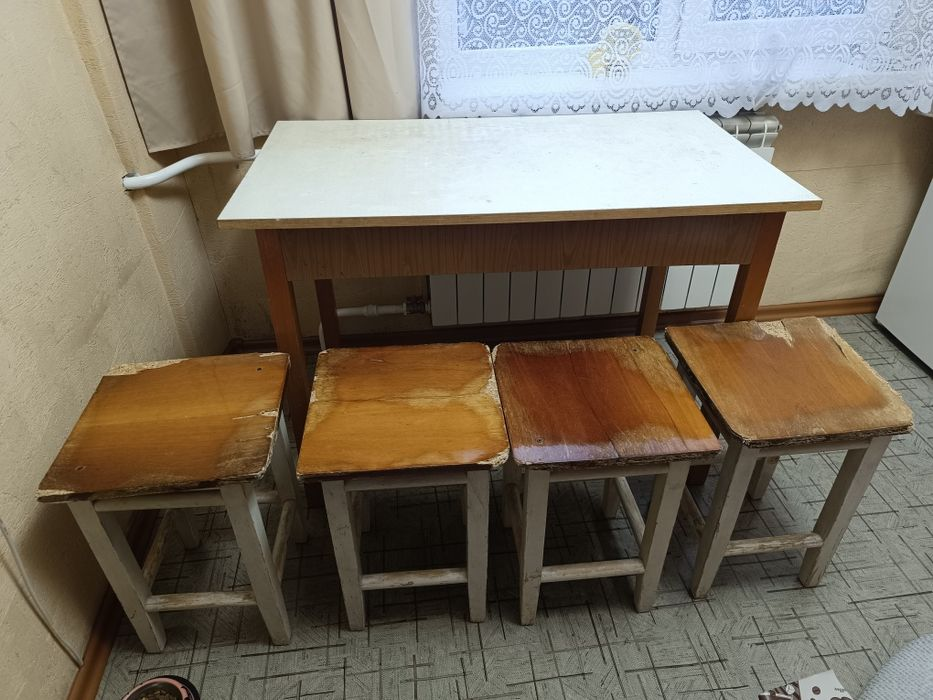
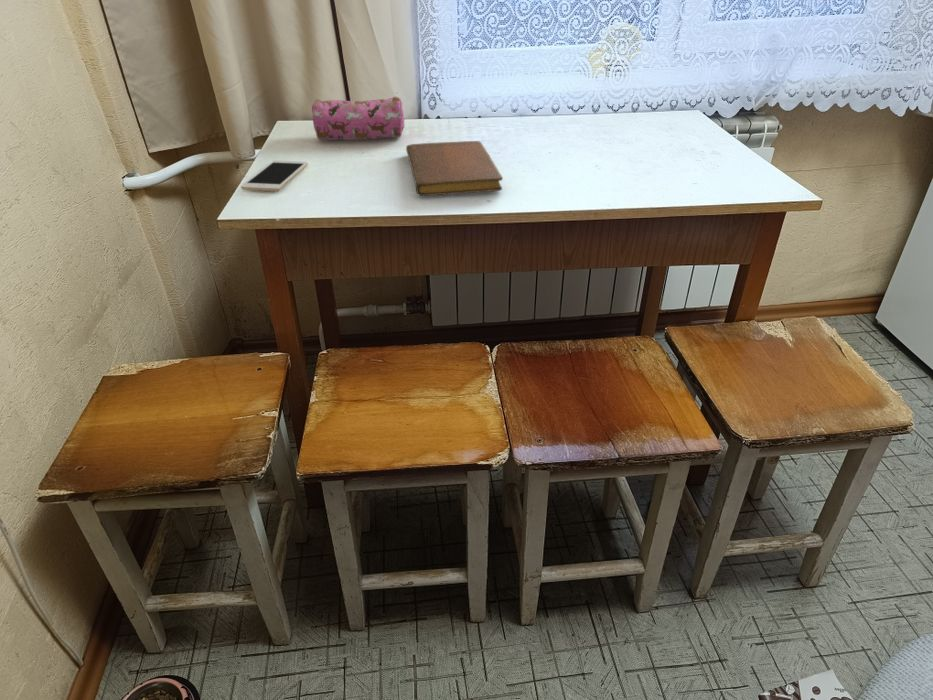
+ pencil case (358, 118)
+ cell phone (275, 174)
+ notebook (451, 166)
